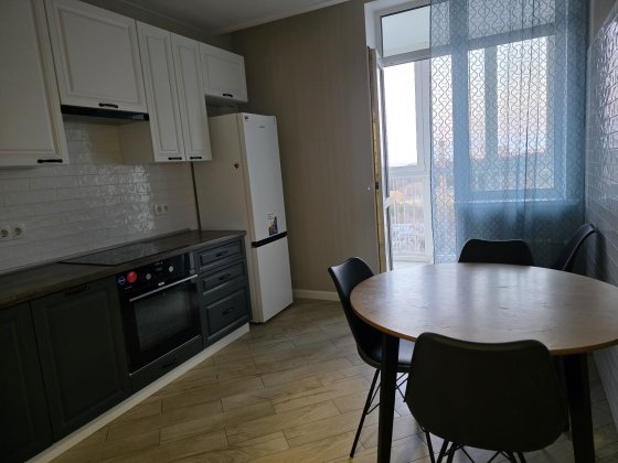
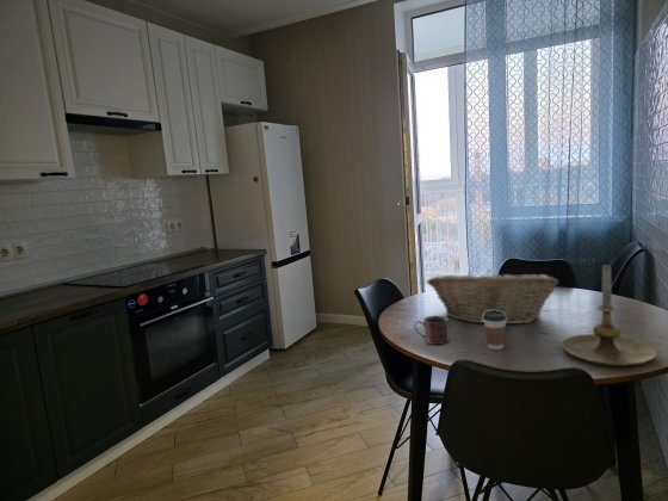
+ candle holder (606, 309)
+ coffee cup (494, 330)
+ mug (432, 329)
+ fruit basket (489, 291)
